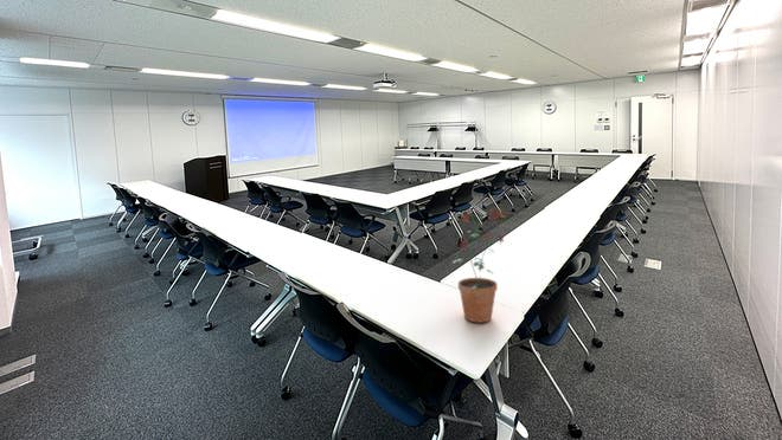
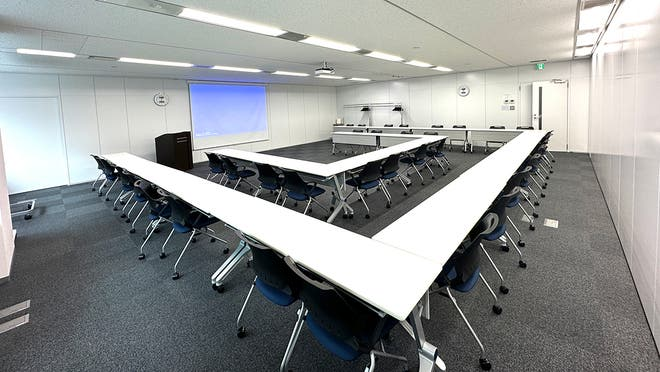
- potted plant (477, 263)
